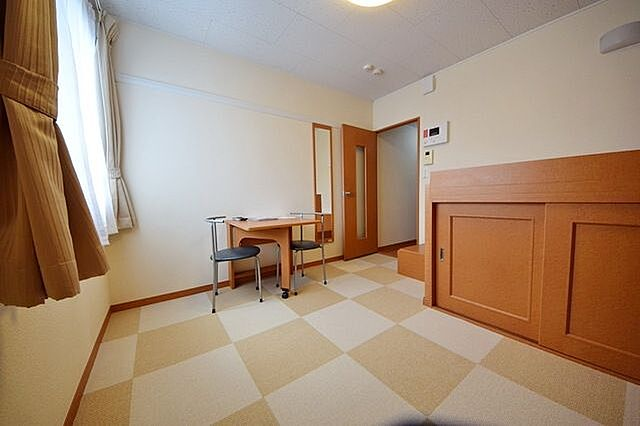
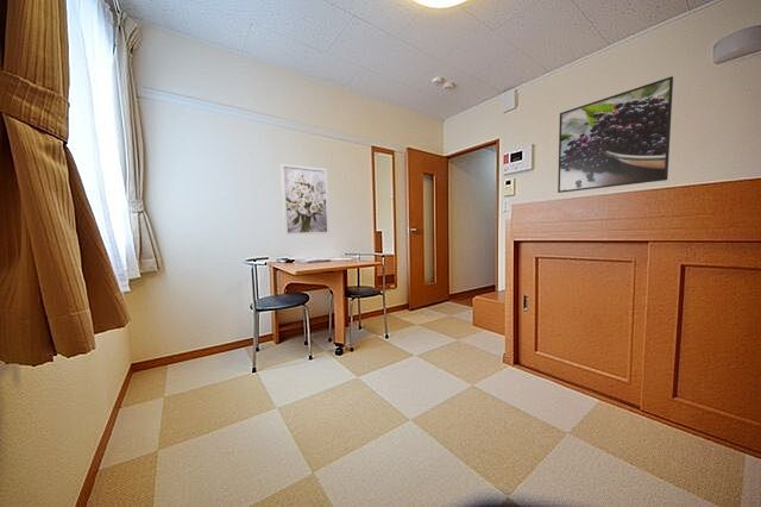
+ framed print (606, 143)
+ wall art (306, 201)
